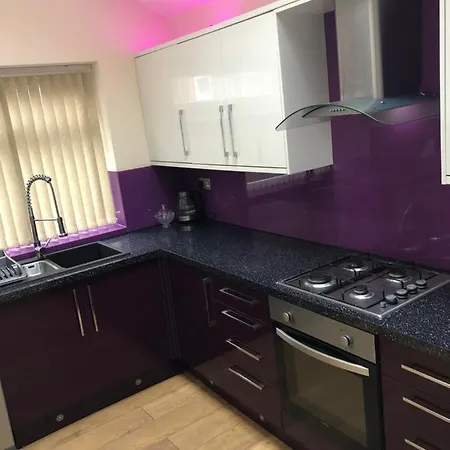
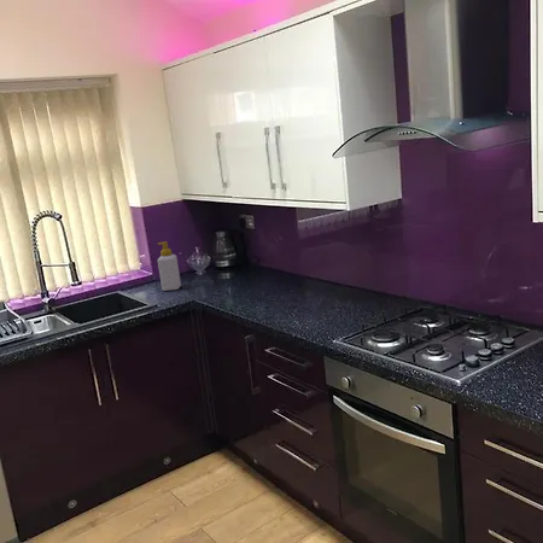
+ soap bottle (168, 265)
